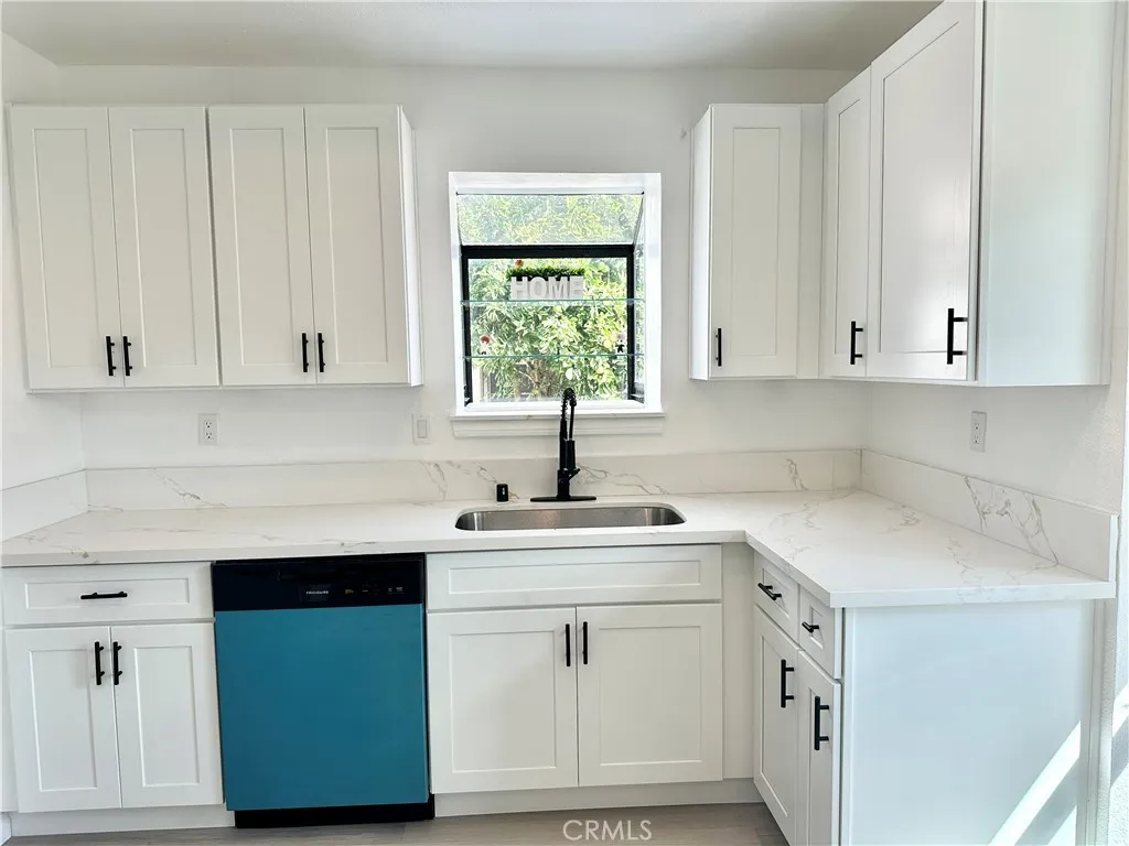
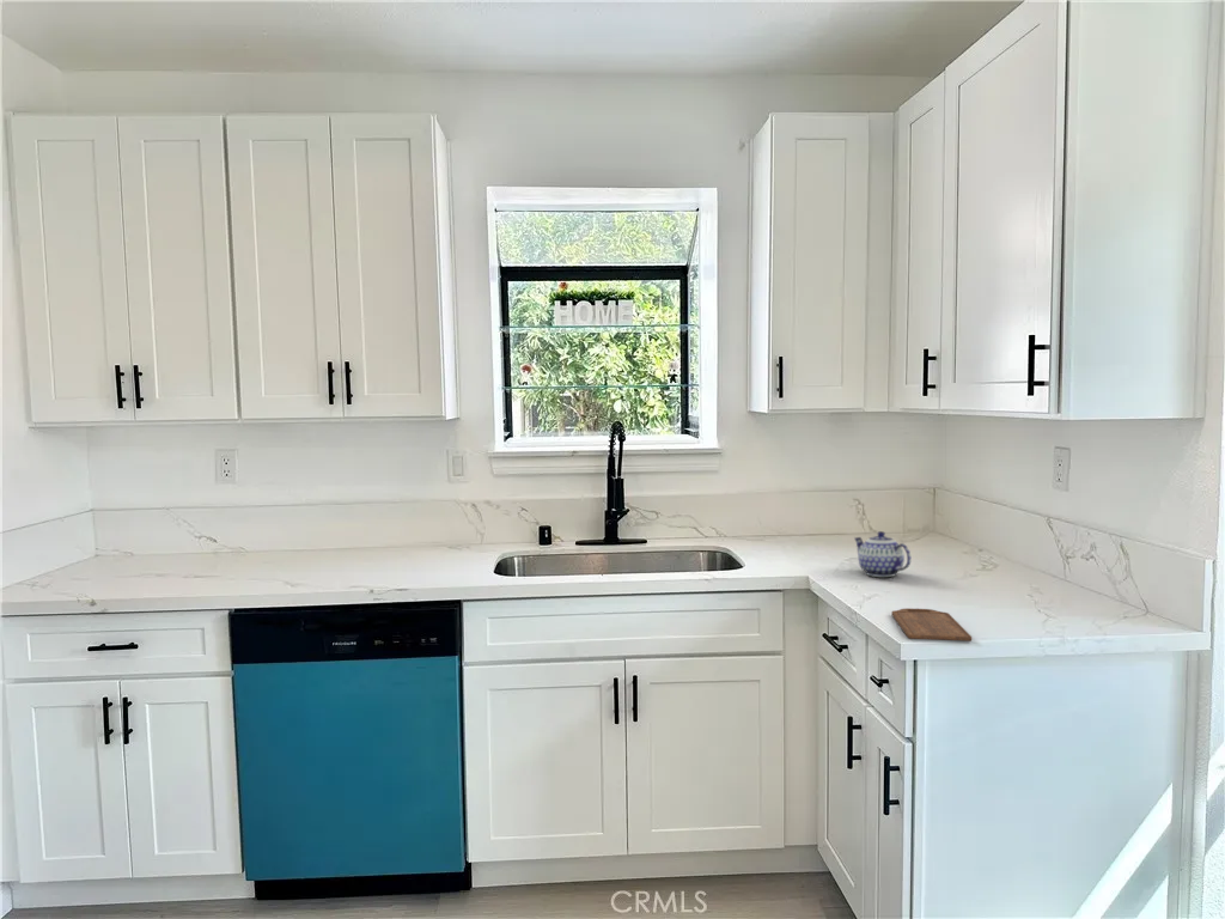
+ cutting board (927, 622)
+ teapot (880, 553)
